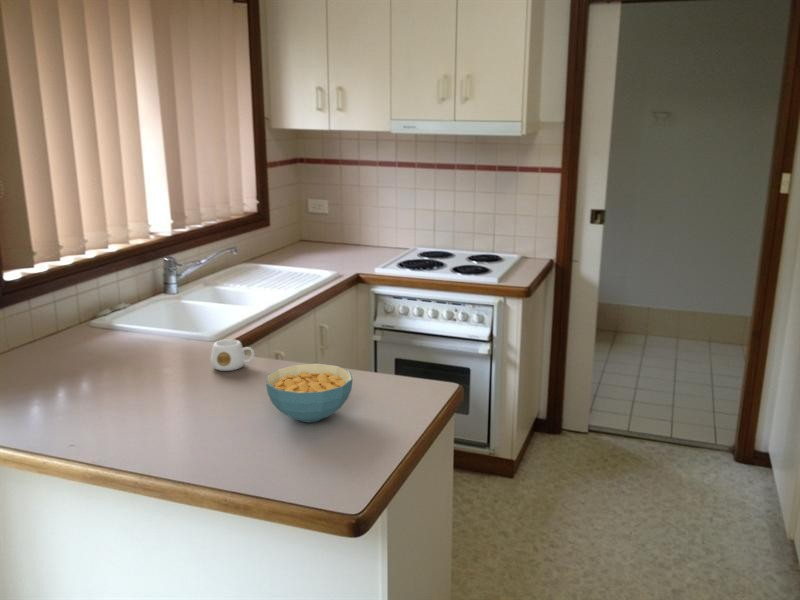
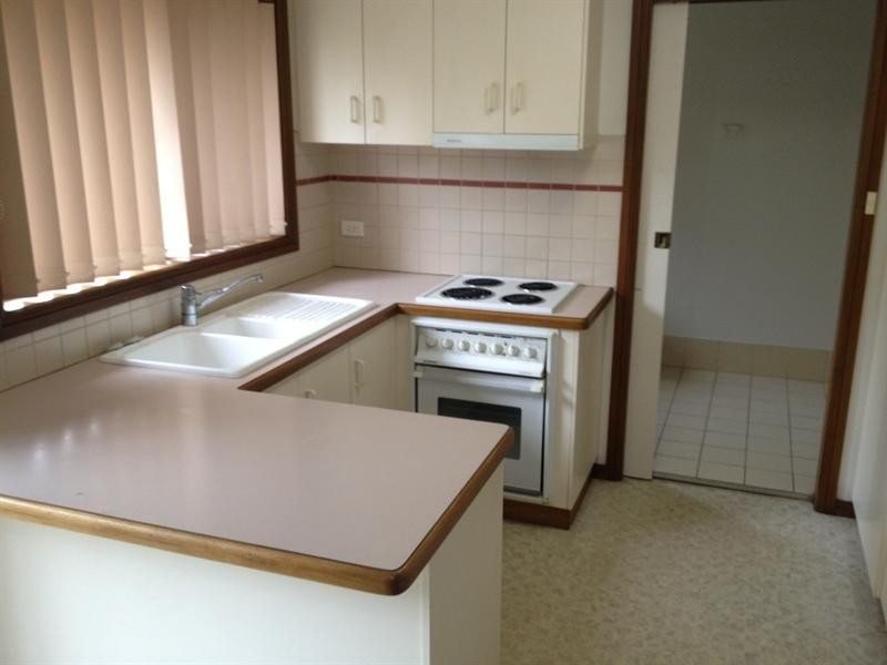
- cereal bowl (309, 397)
- mug (232, 355)
